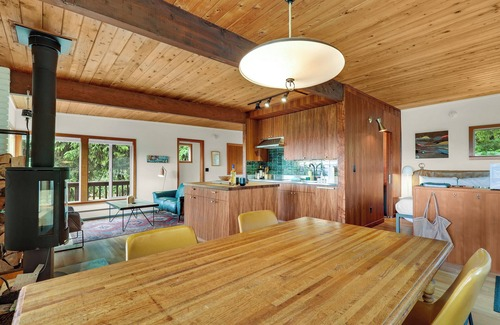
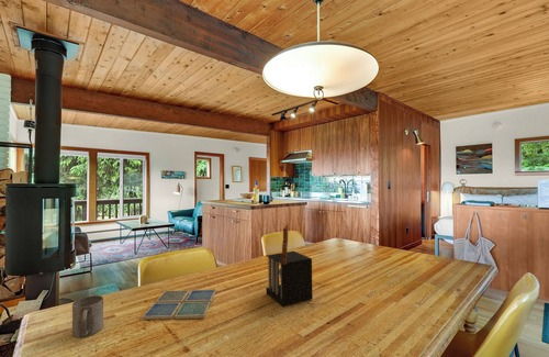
+ knife block (285, 260)
+ drink coaster (182, 303)
+ mug (87, 317)
